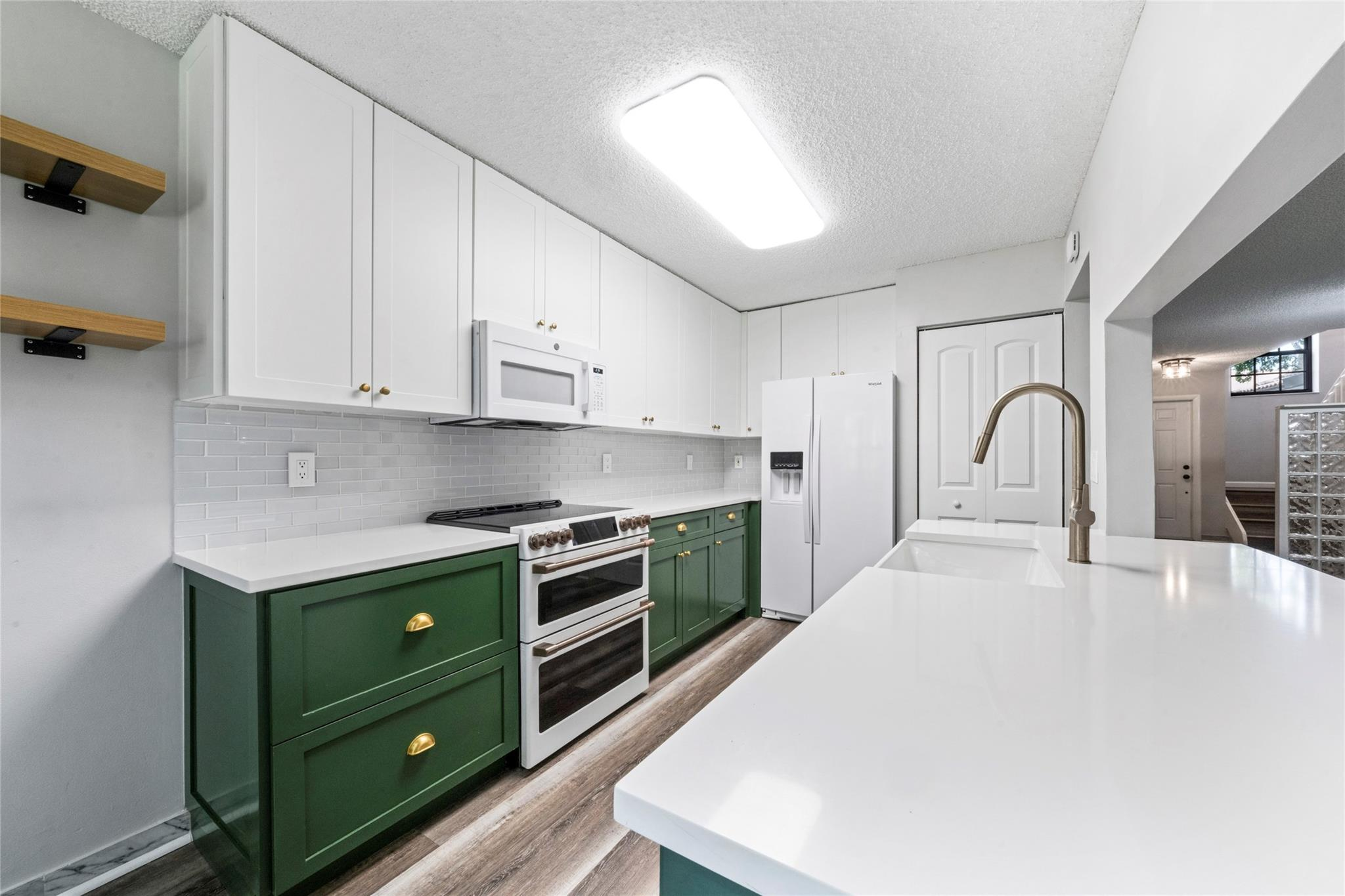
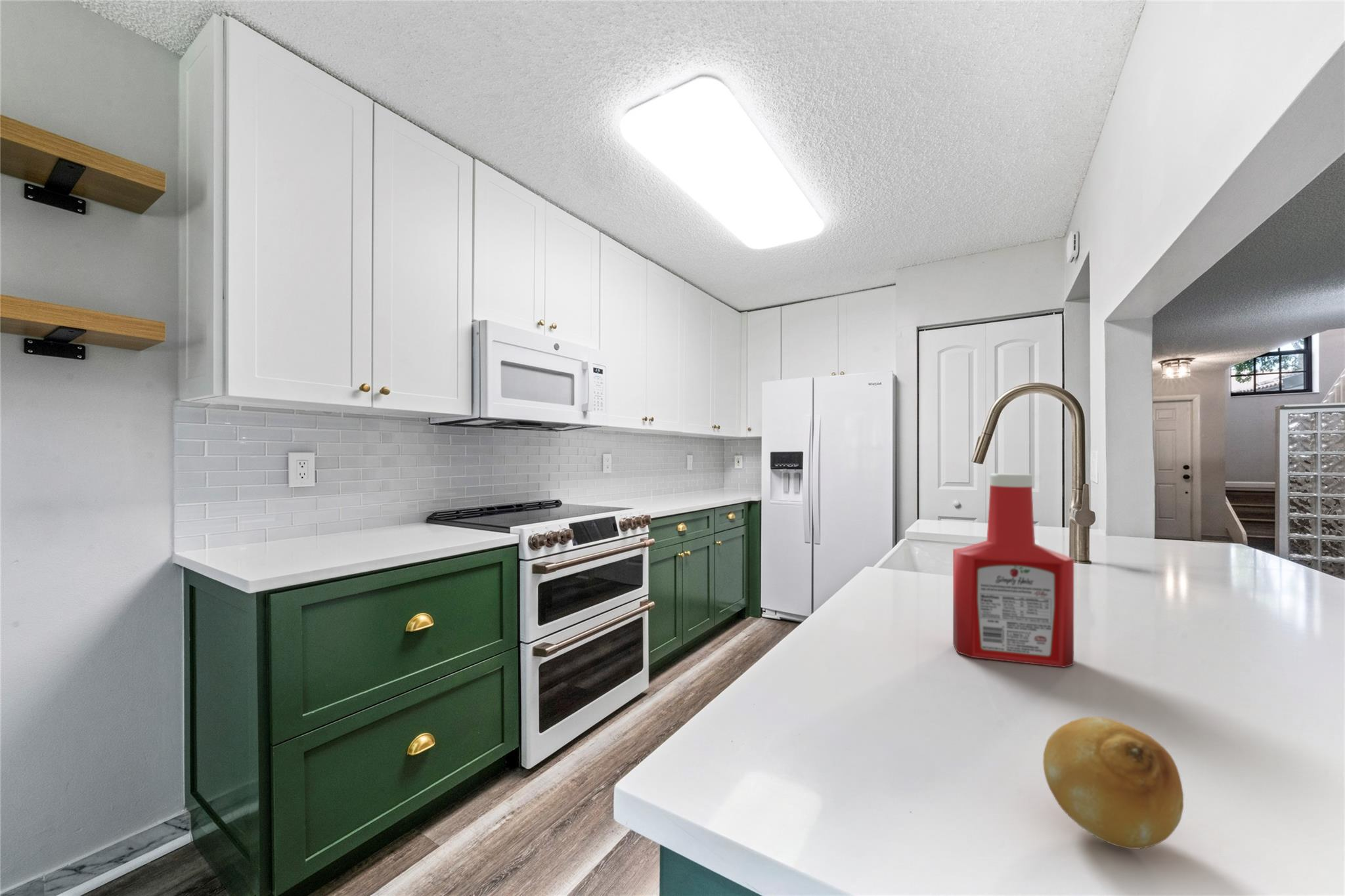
+ soap bottle (1010, 564)
+ fruit (1110, 778)
